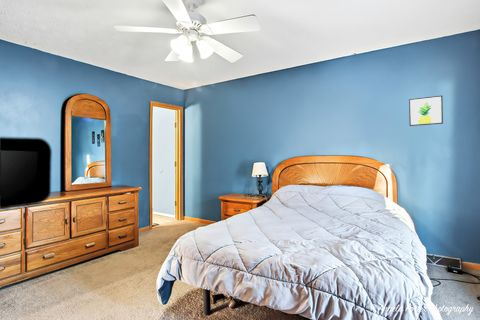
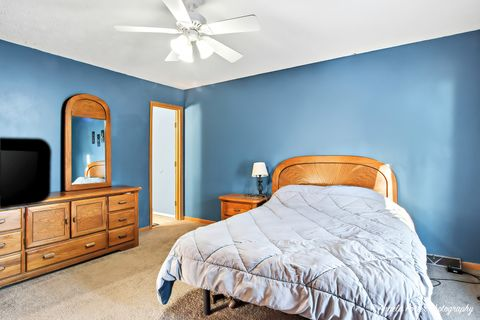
- wall art (425, 111)
